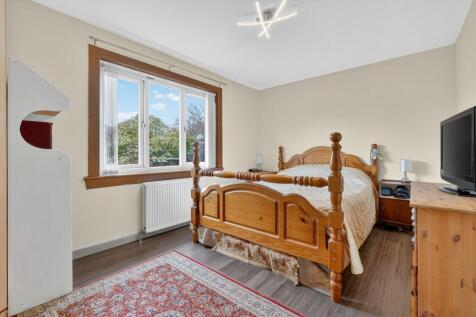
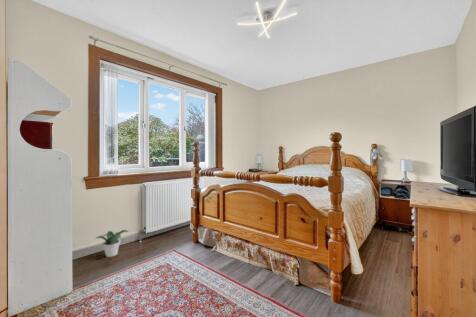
+ potted plant (113, 243)
